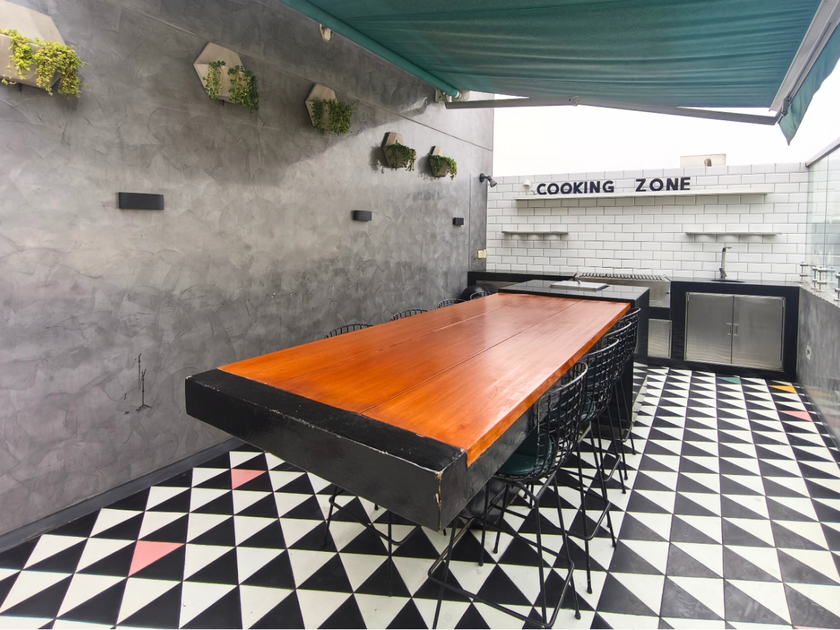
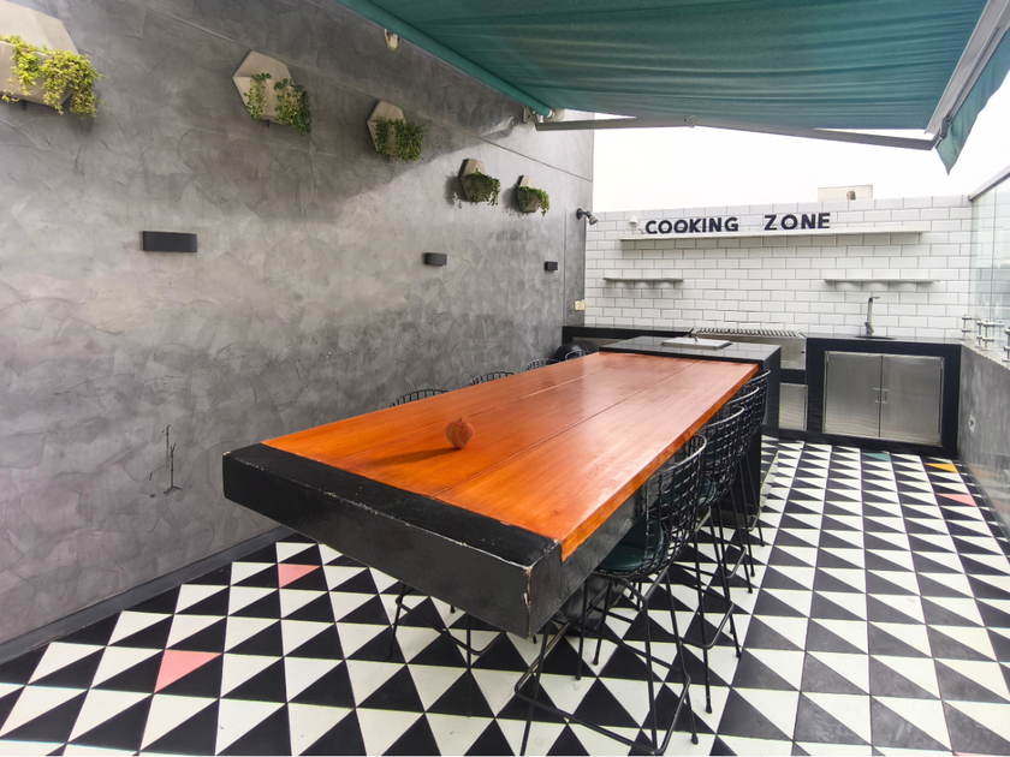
+ fruit (459, 431)
